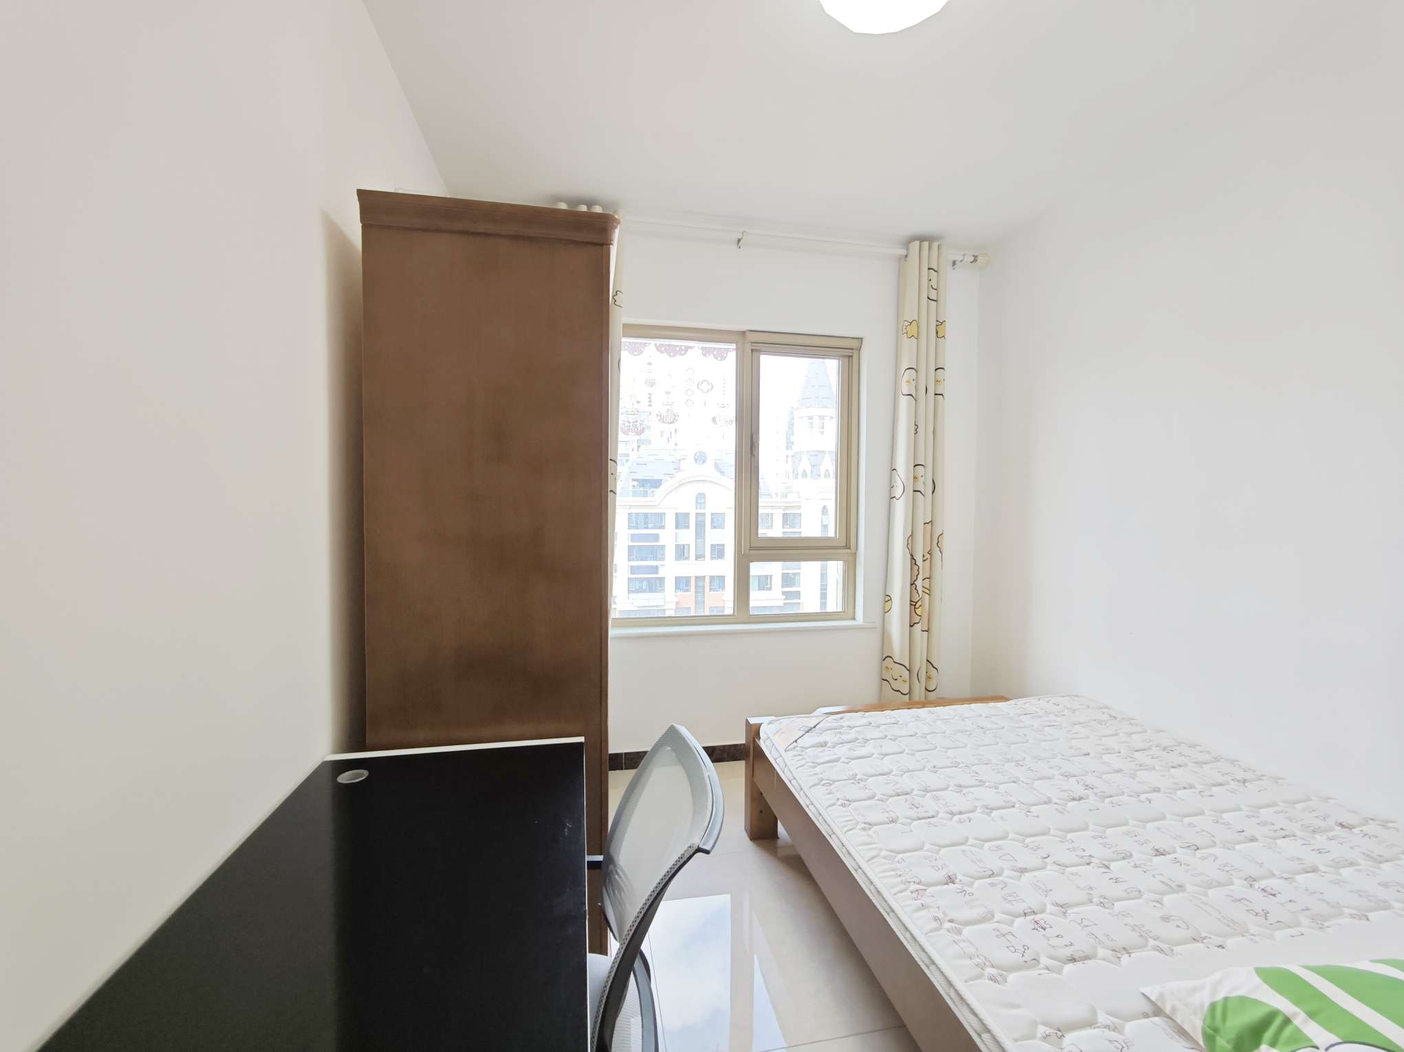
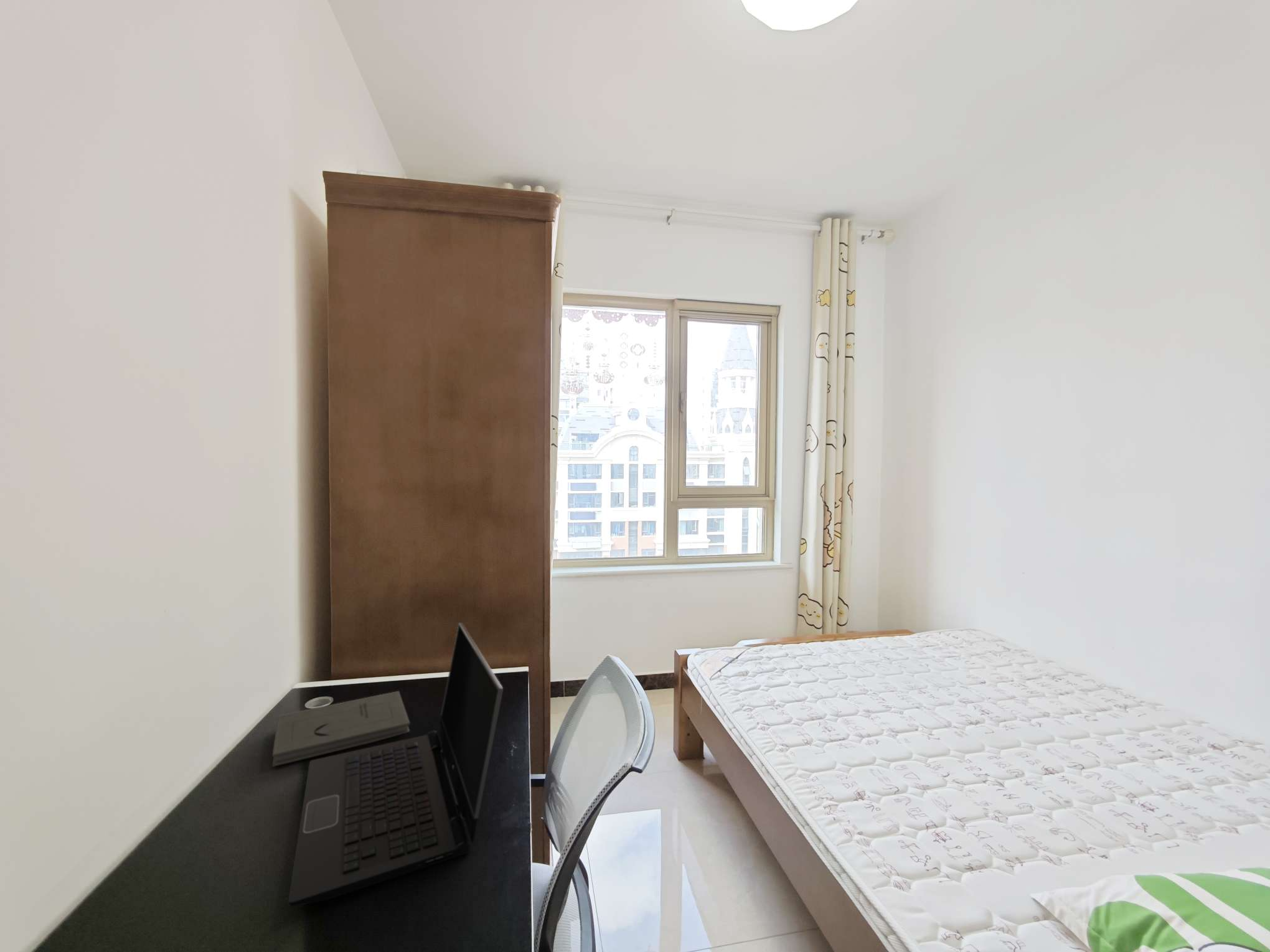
+ laptop computer (397, 741)
+ book (343, 724)
